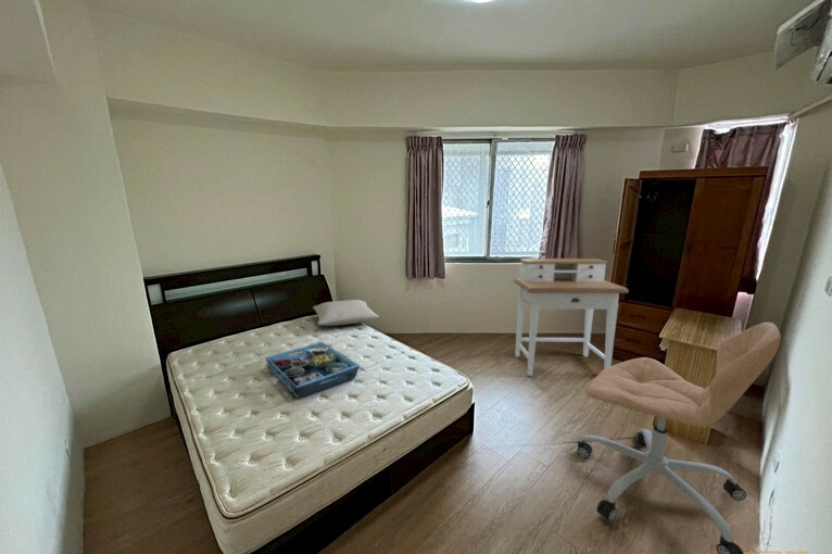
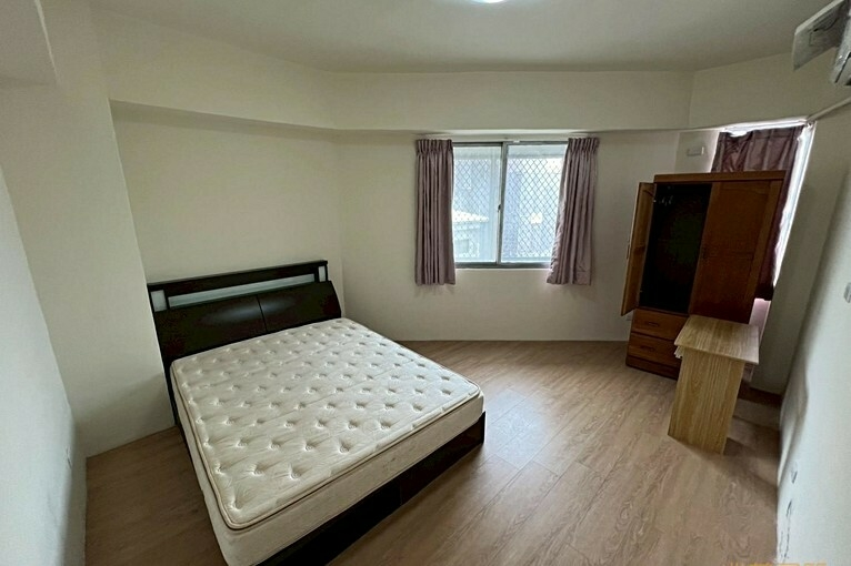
- desk (564, 307)
- pillow (344, 312)
- serving tray (312, 365)
- office chair (660, 403)
